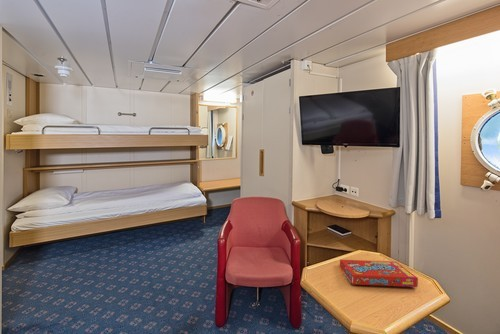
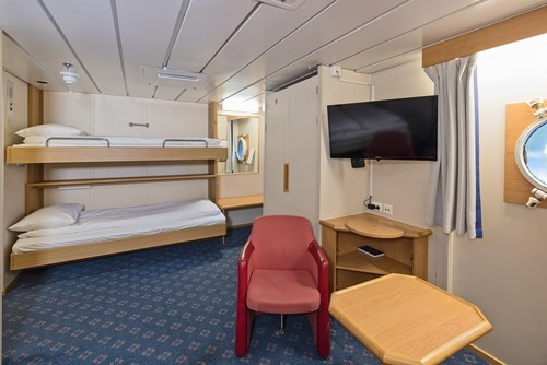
- snack box (375, 272)
